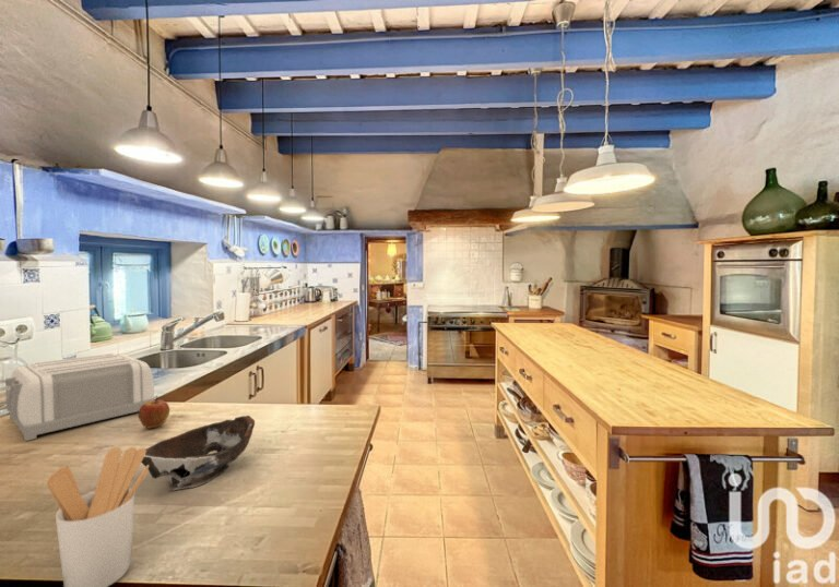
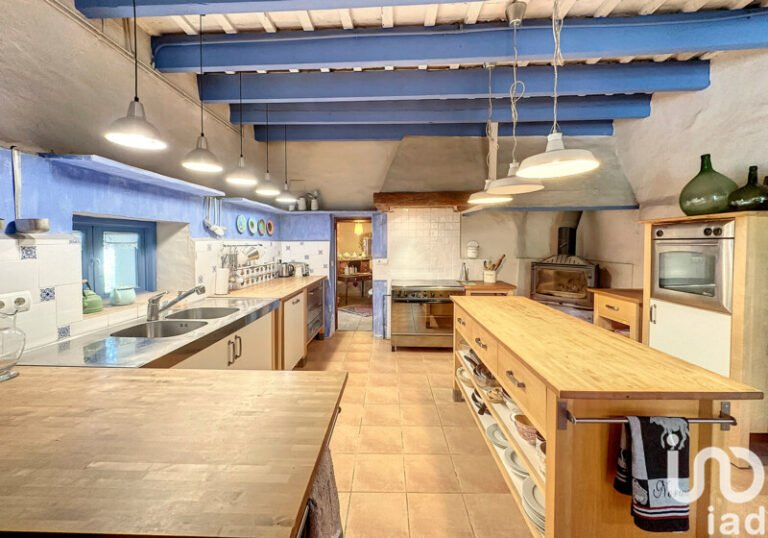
- bowl (200, 450)
- toaster (76, 388)
- apple (154, 411)
- utensil holder (107, 511)
